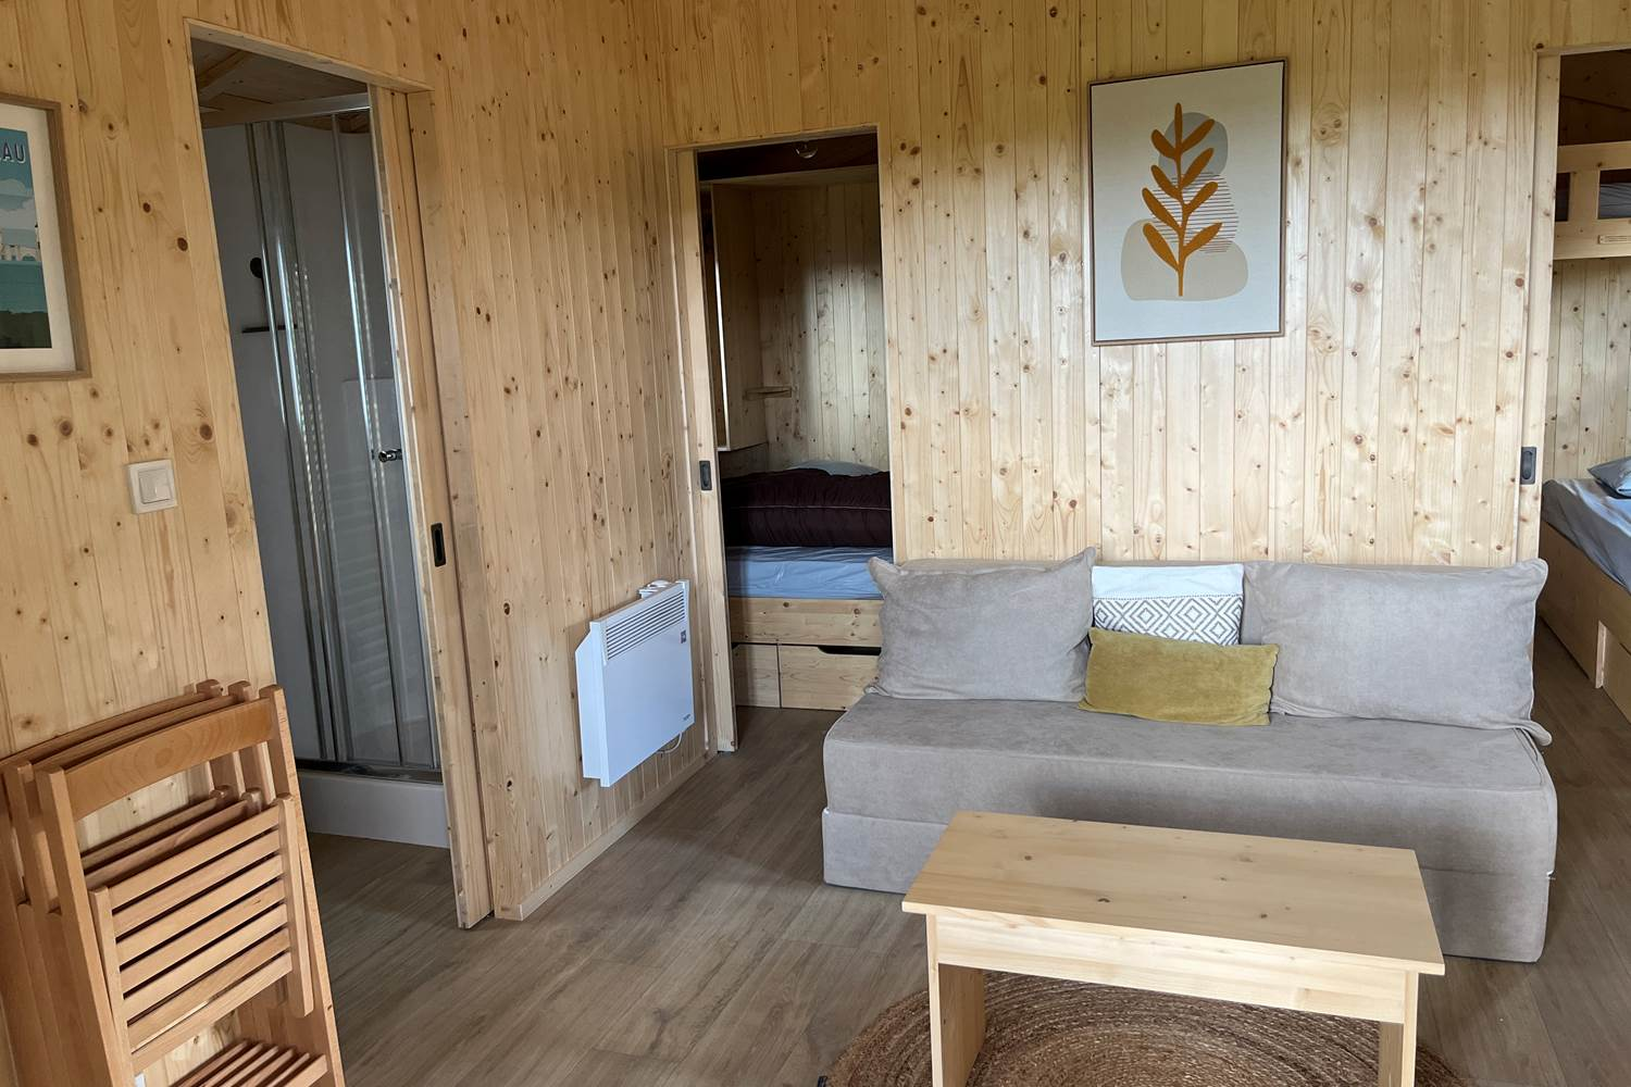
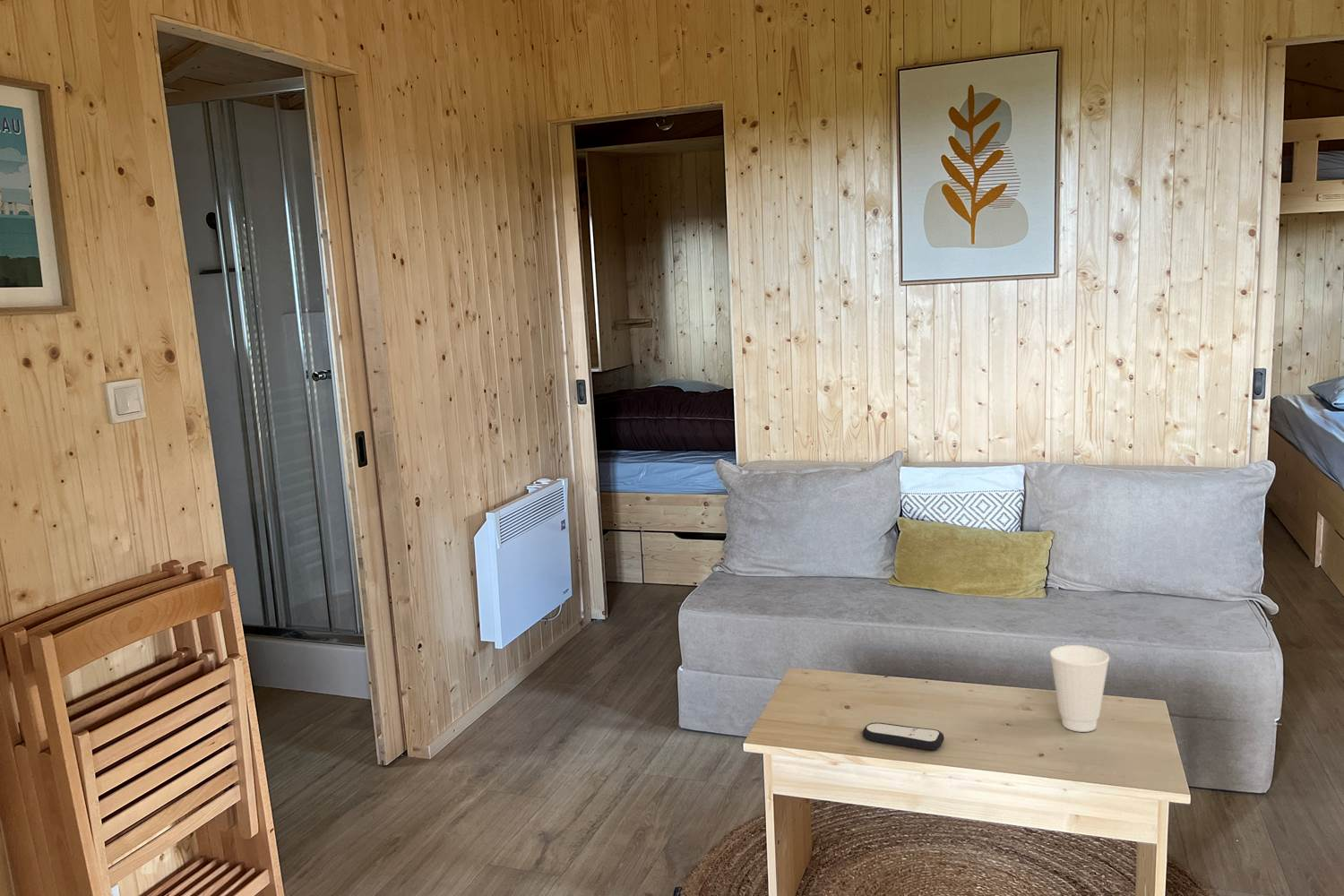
+ cup (1079, 690)
+ remote control (902, 735)
